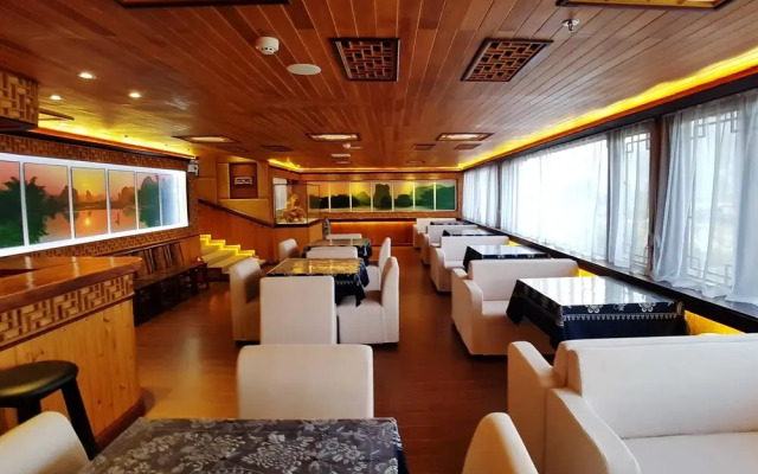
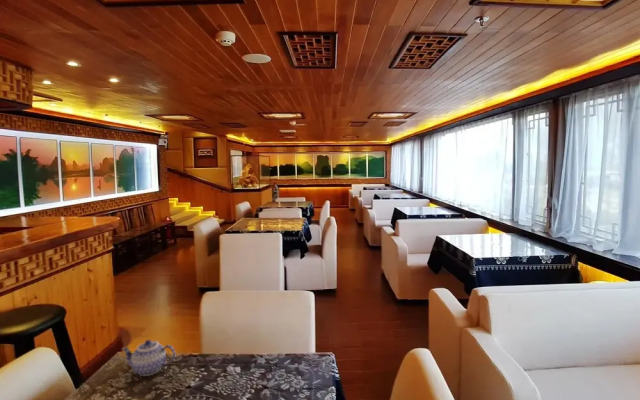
+ teapot (148, 355)
